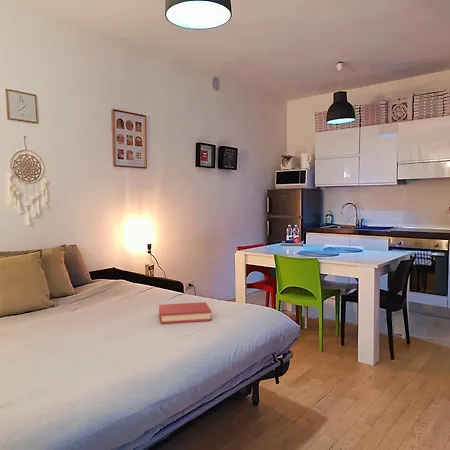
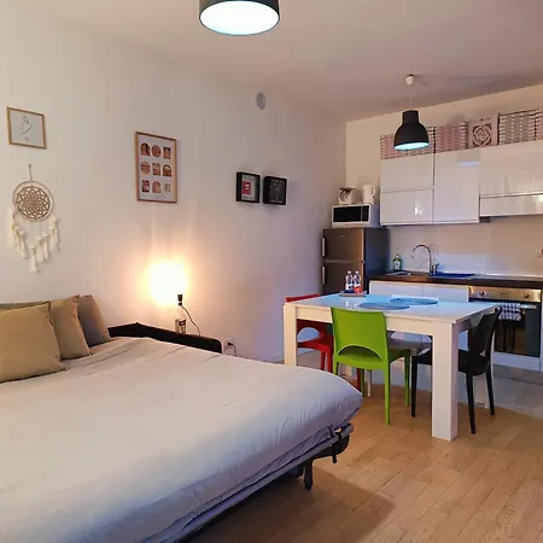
- hardback book (184, 312)
